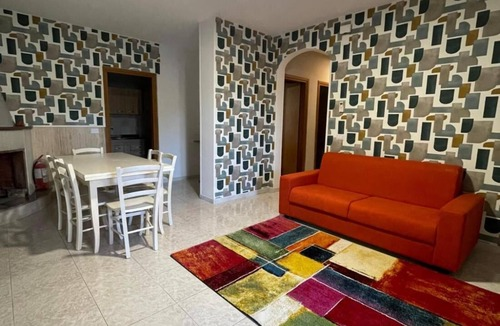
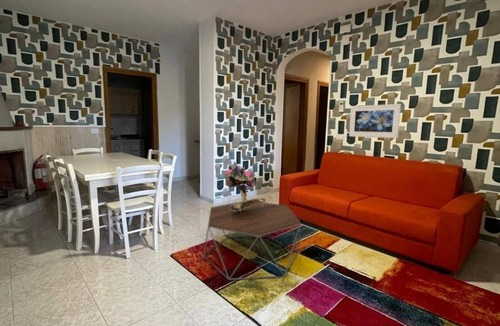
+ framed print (373, 121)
+ bouquet (244, 188)
+ coffee table (251, 234)
